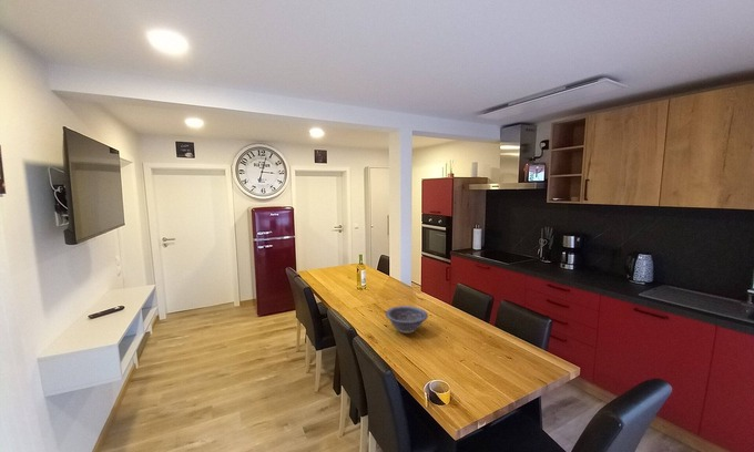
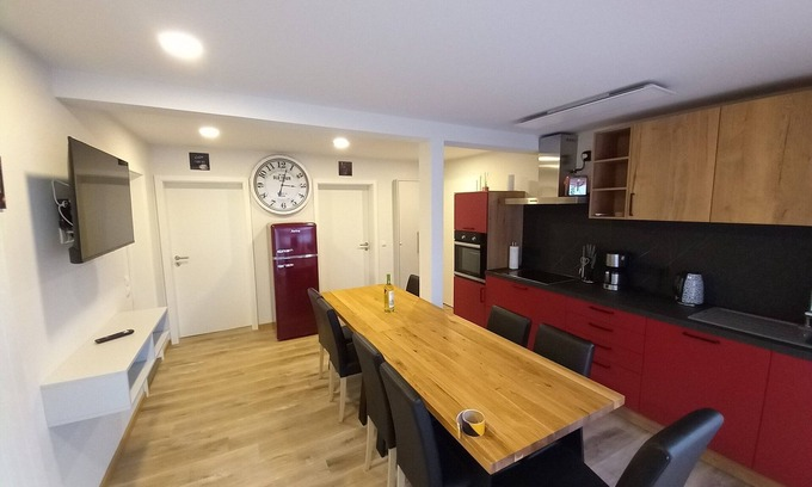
- decorative bowl (406, 321)
